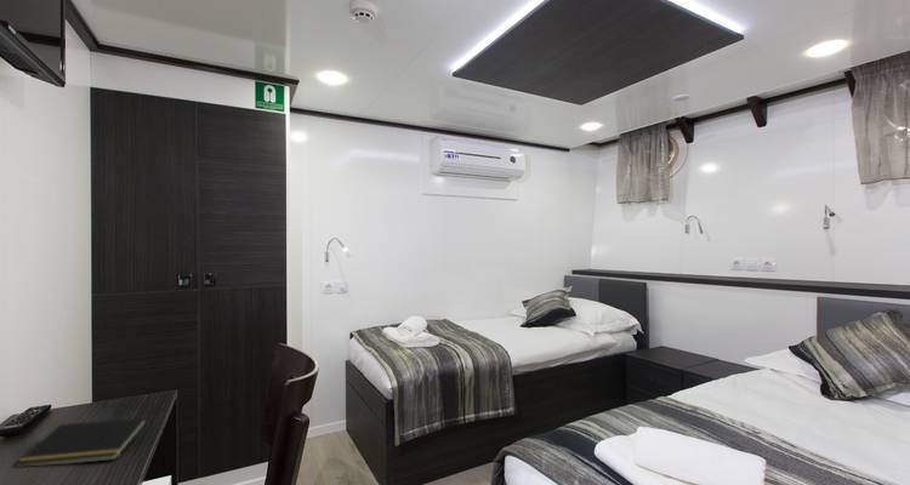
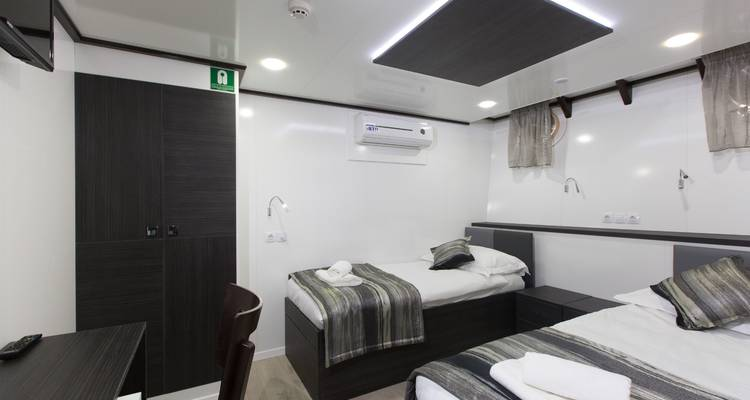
- notepad (86, 440)
